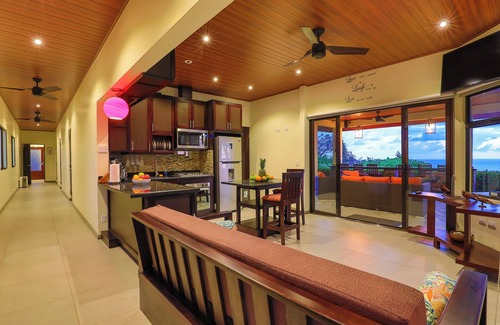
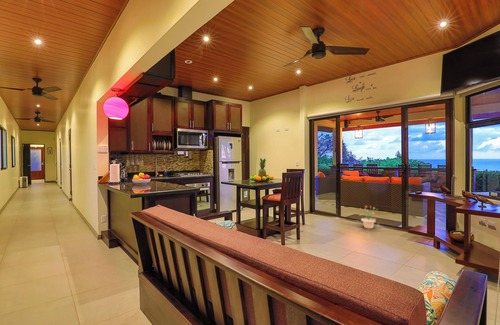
+ potted plant (368, 216)
